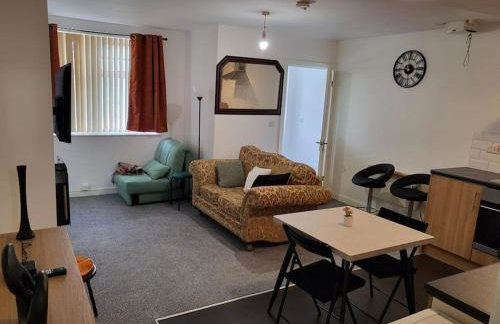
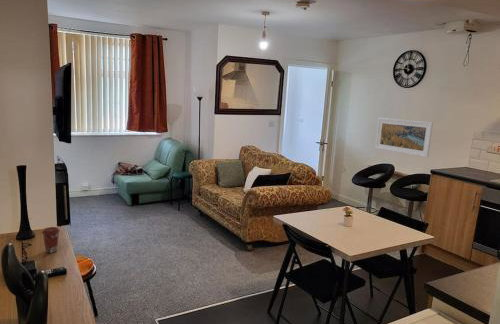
+ coffee cup (51, 239)
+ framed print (401, 136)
